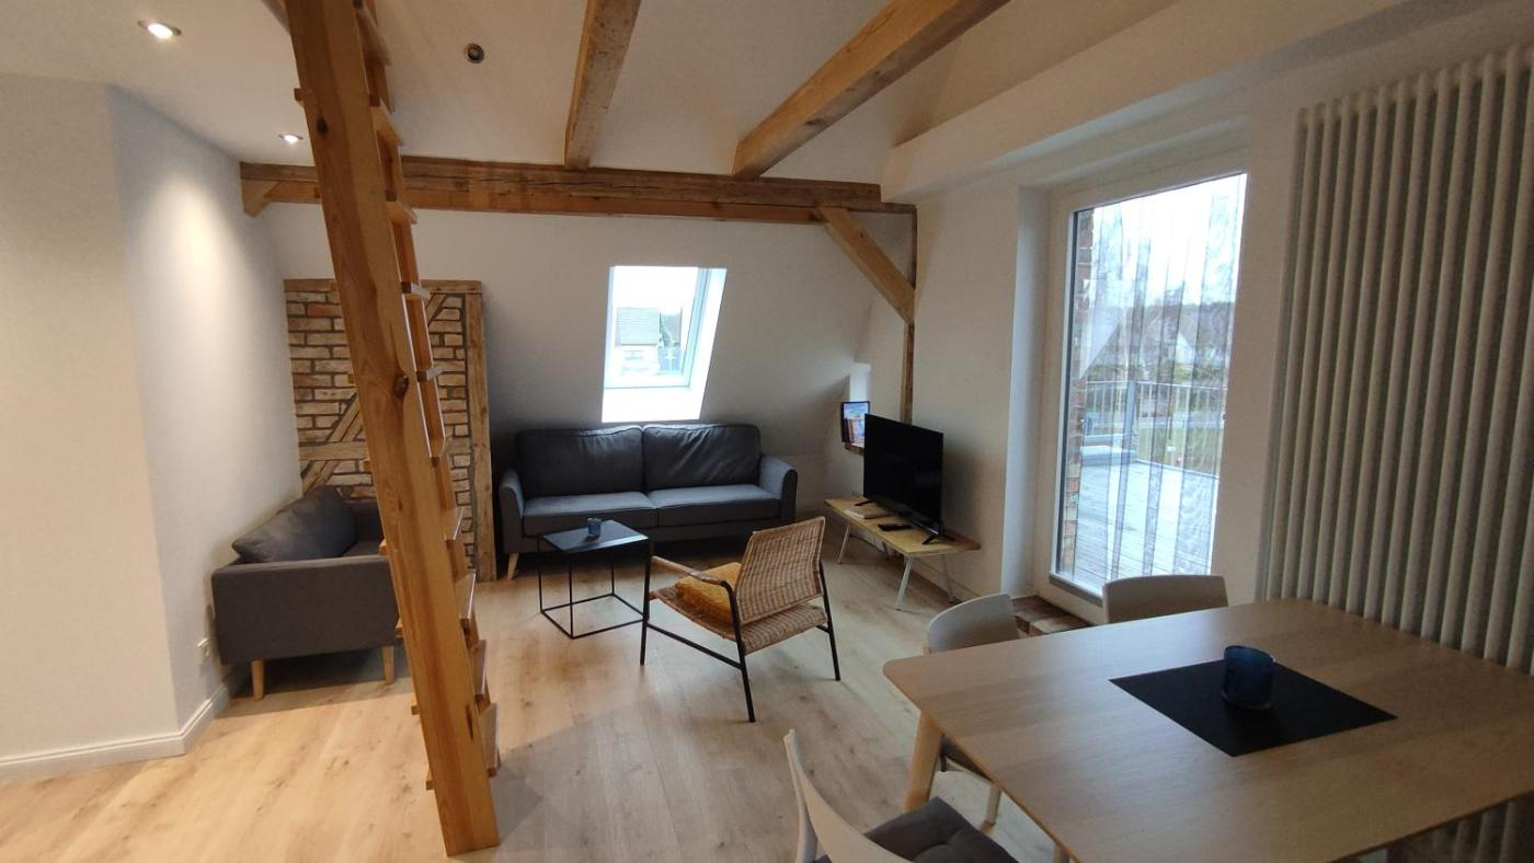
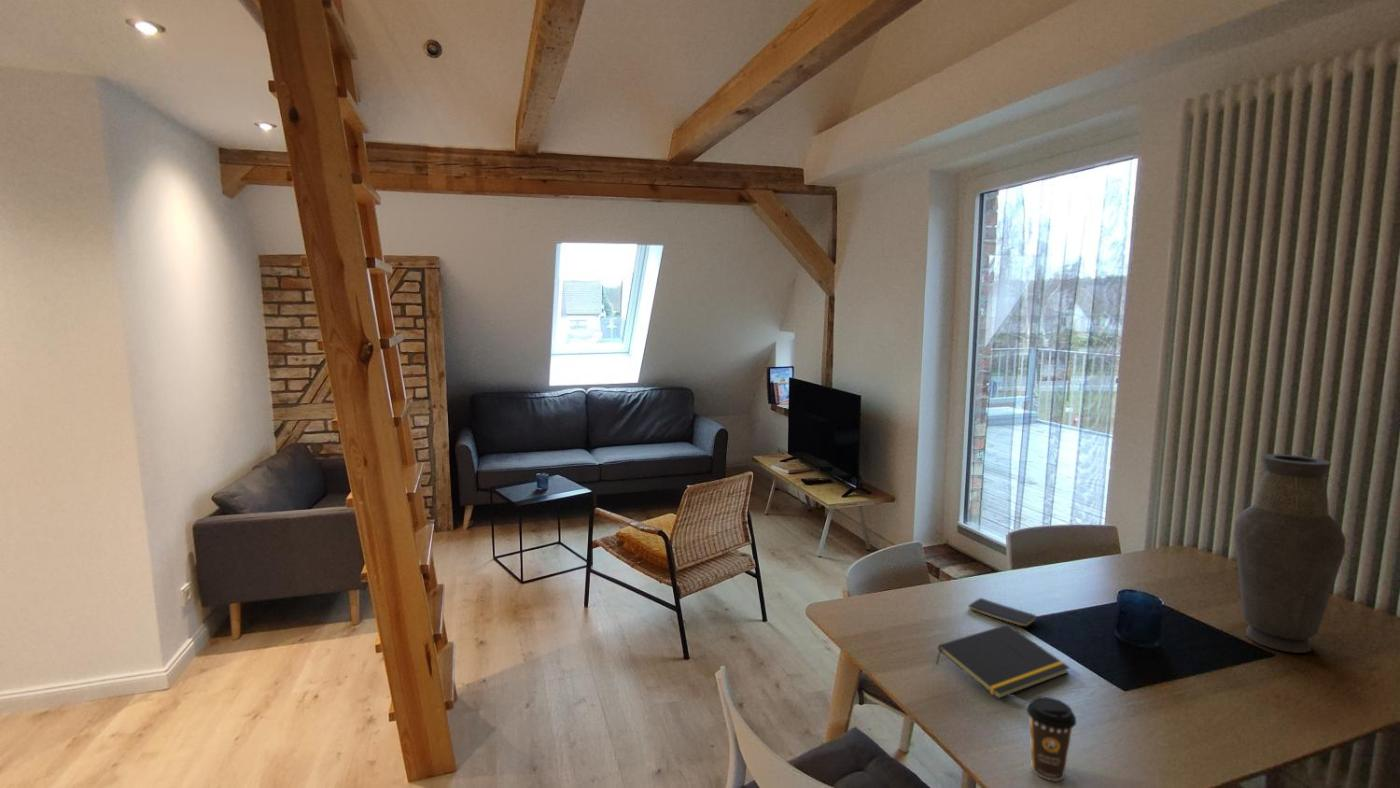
+ coffee cup (1049, 738)
+ notepad (1003, 658)
+ smartphone (1001, 612)
+ vase (1286, 551)
